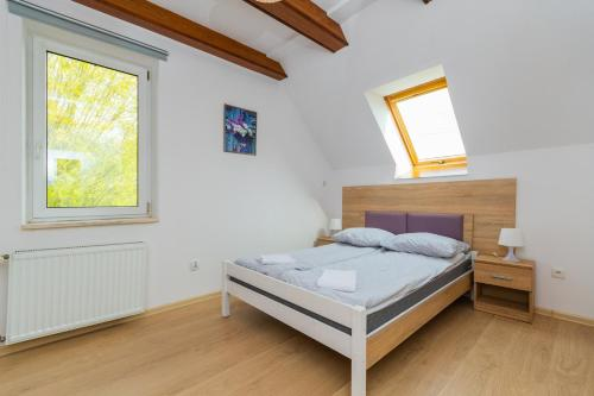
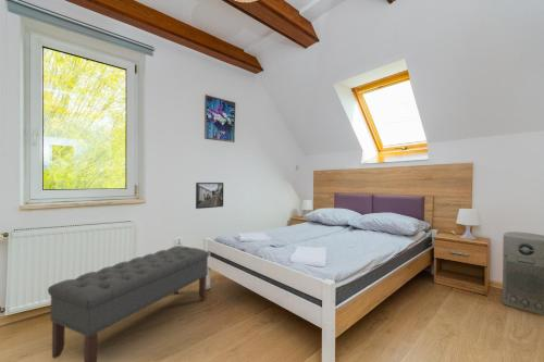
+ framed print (210, 195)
+ bench (144, 292)
+ air purifier (526, 270)
